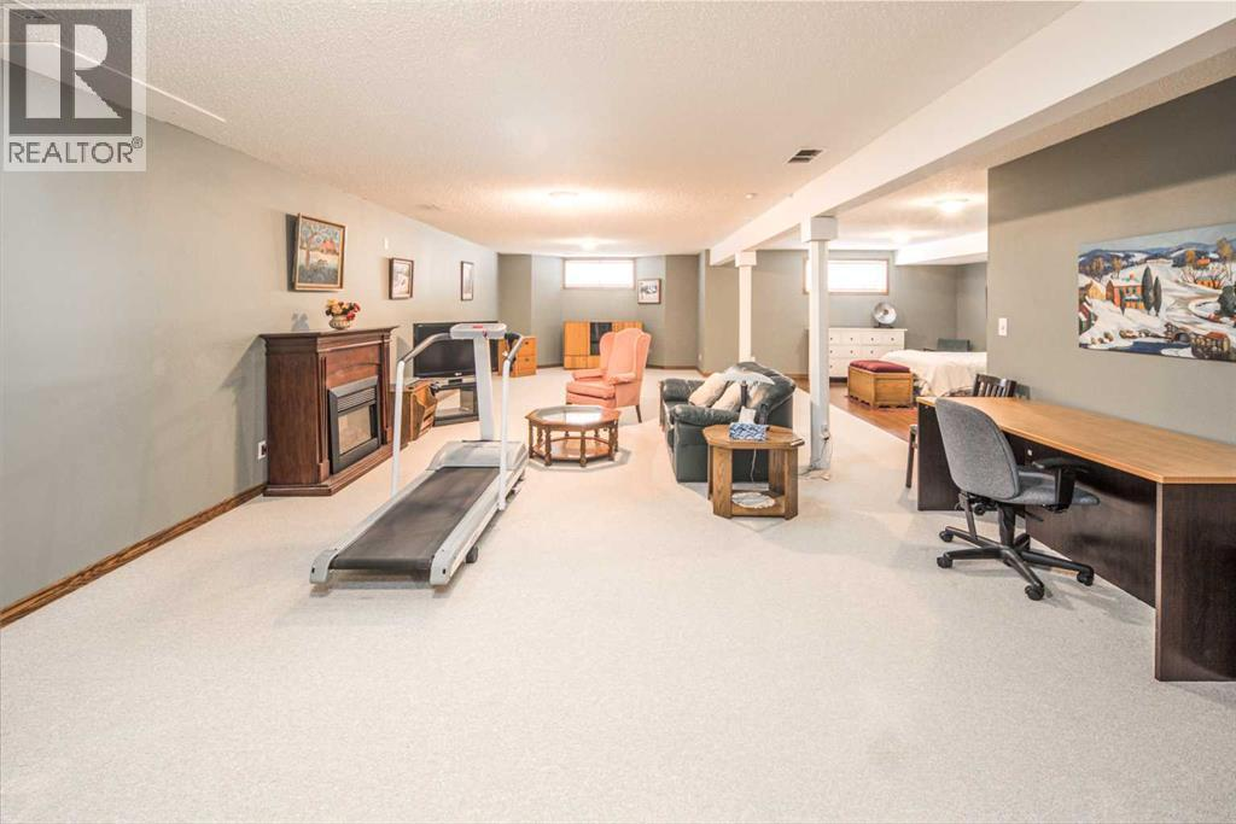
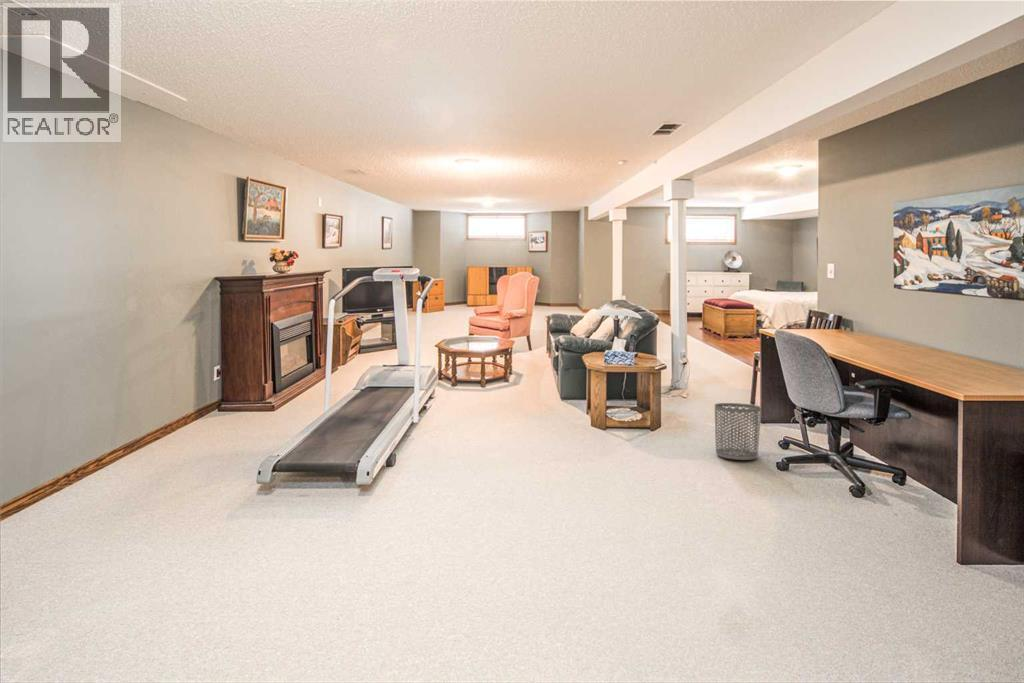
+ waste bin (737, 431)
